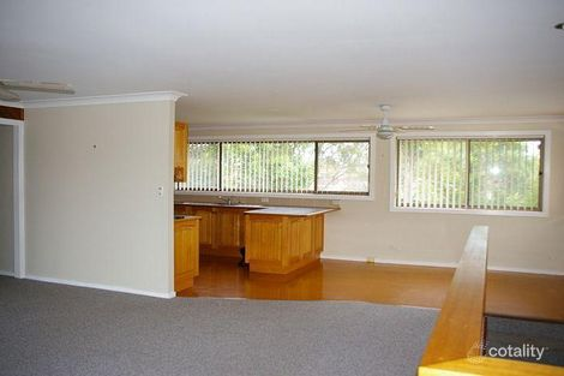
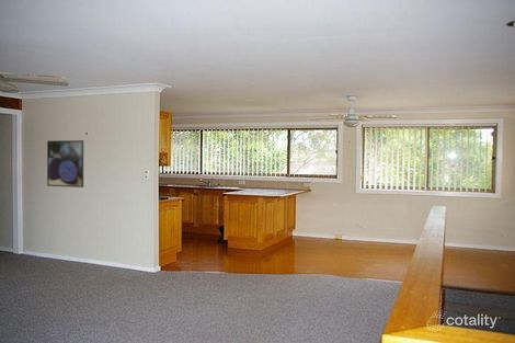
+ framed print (65, 163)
